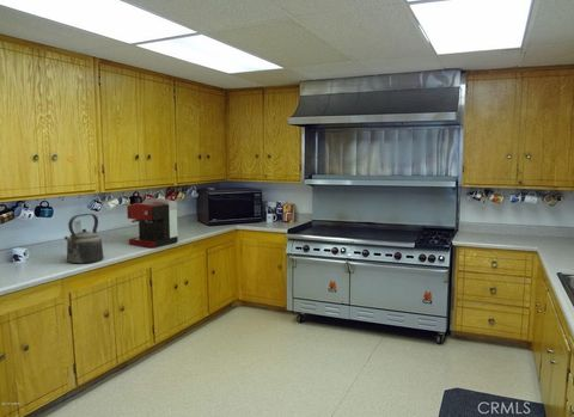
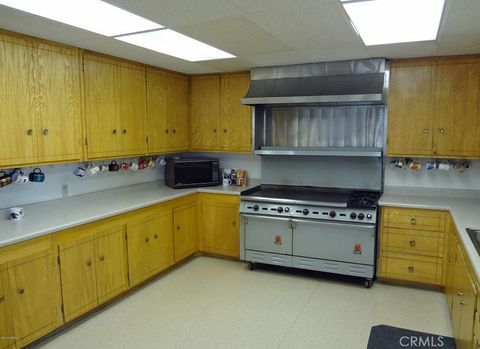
- kettle (81, 238)
- coffee maker (148, 221)
